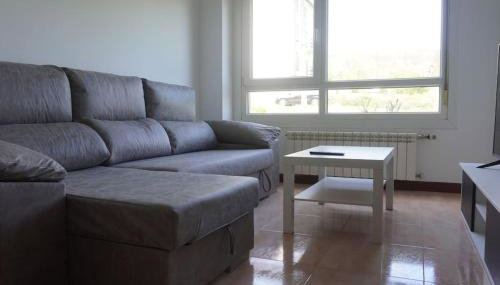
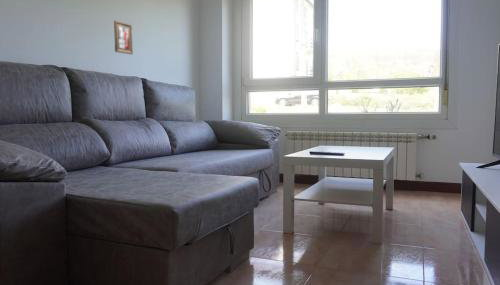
+ picture frame (123, 37)
